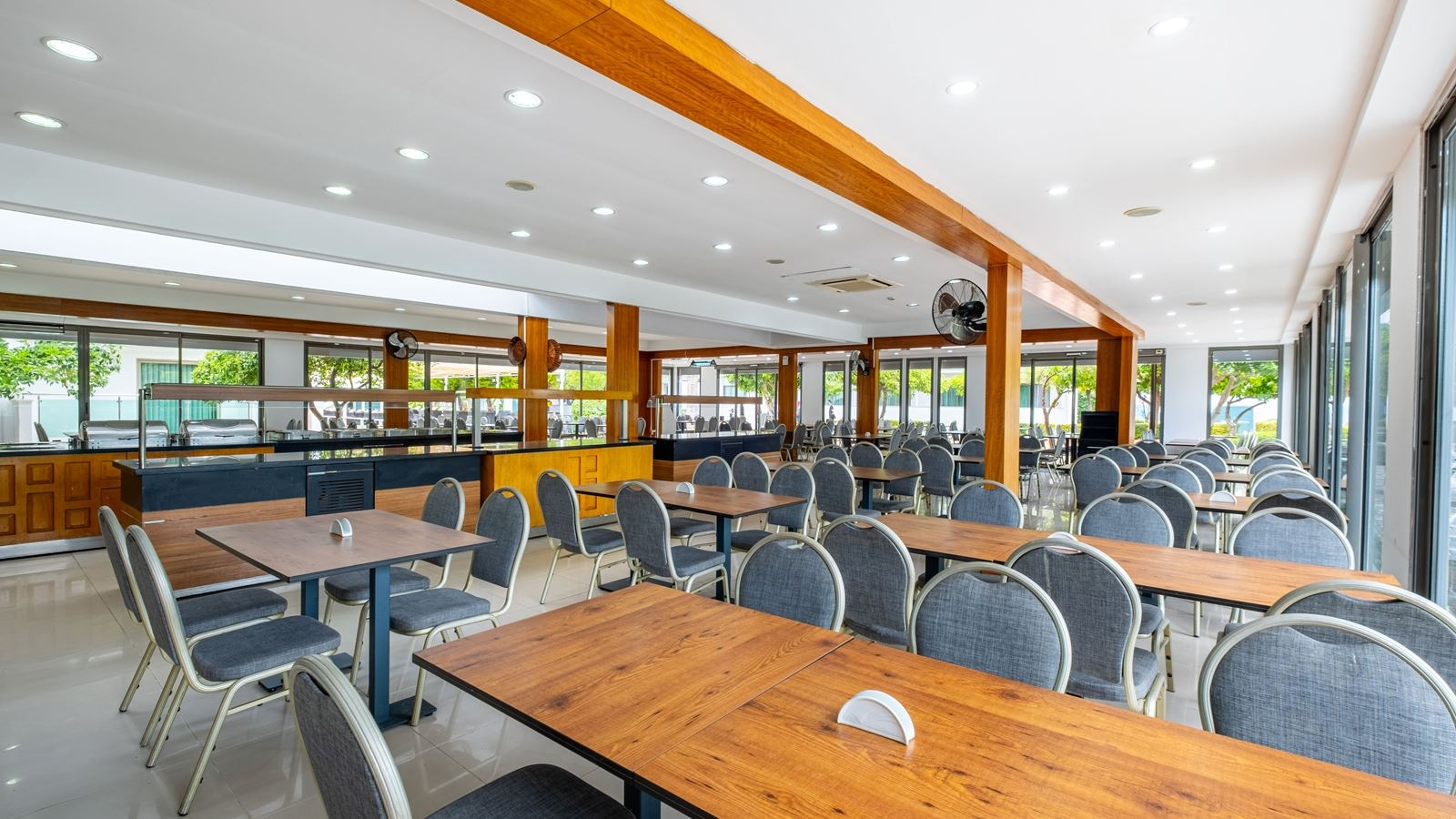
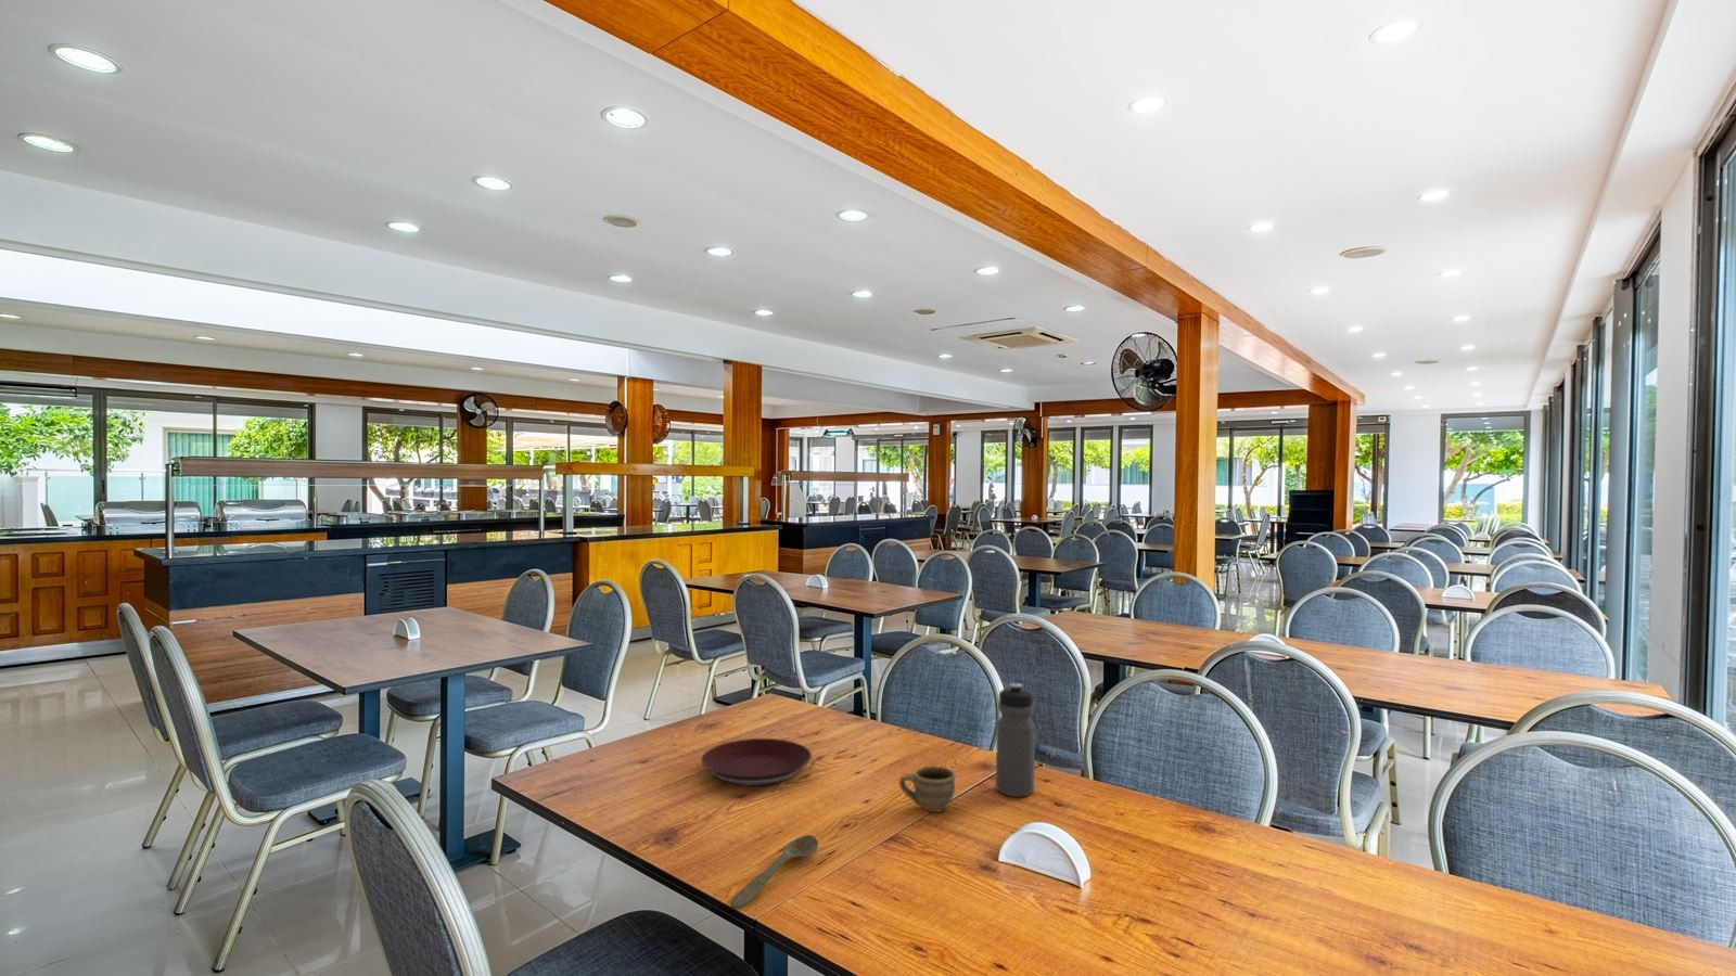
+ cup (926, 789)
+ water bottle (1016, 736)
+ plate (756, 764)
+ spoon (775, 869)
